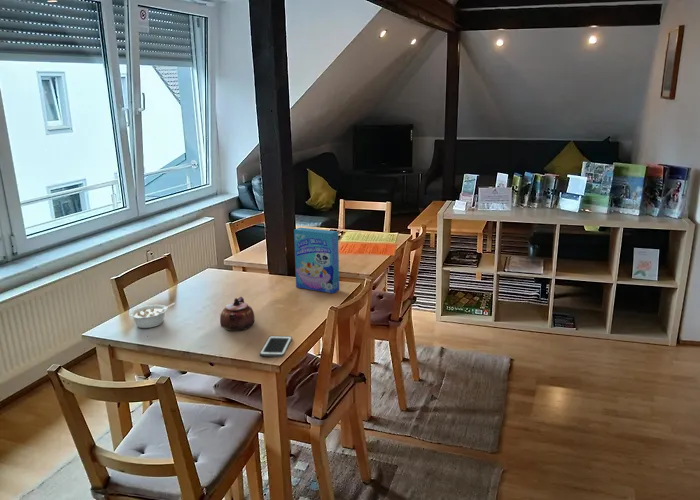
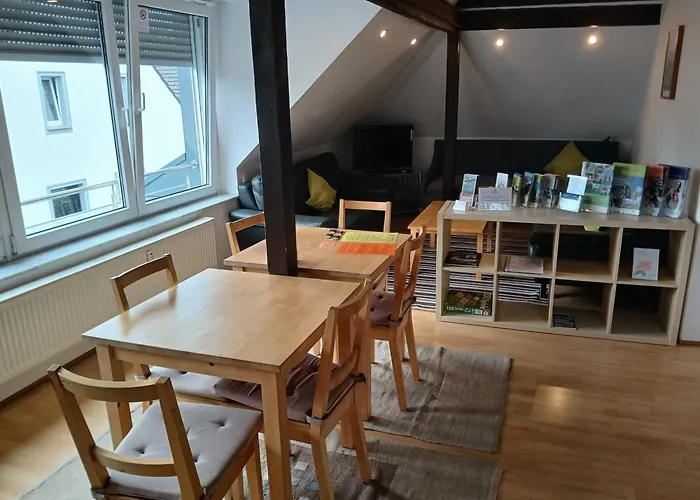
- teapot (237, 311)
- legume (150, 315)
- cereal box (316, 259)
- cell phone (276, 346)
